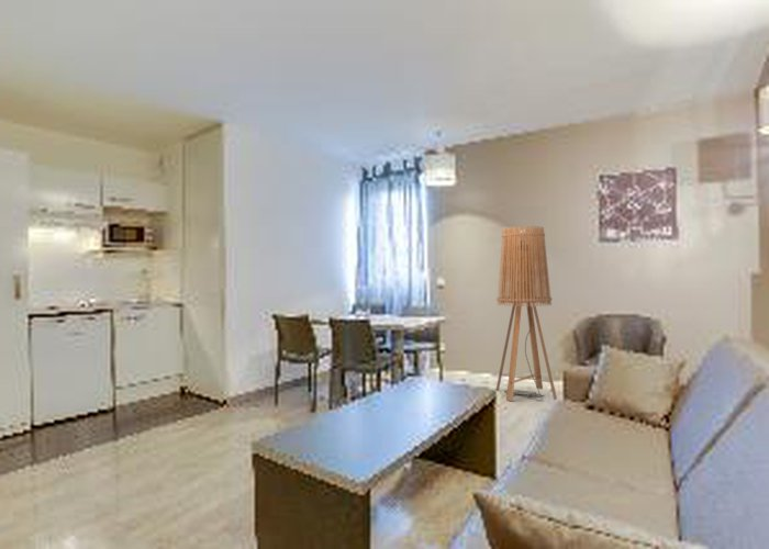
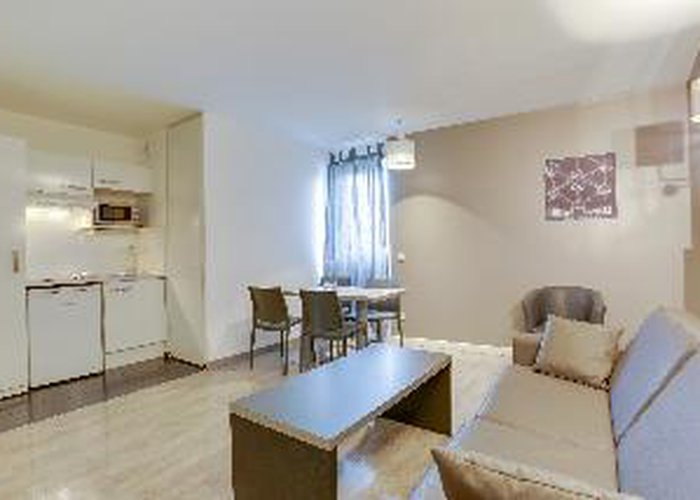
- floor lamp (527, 311)
